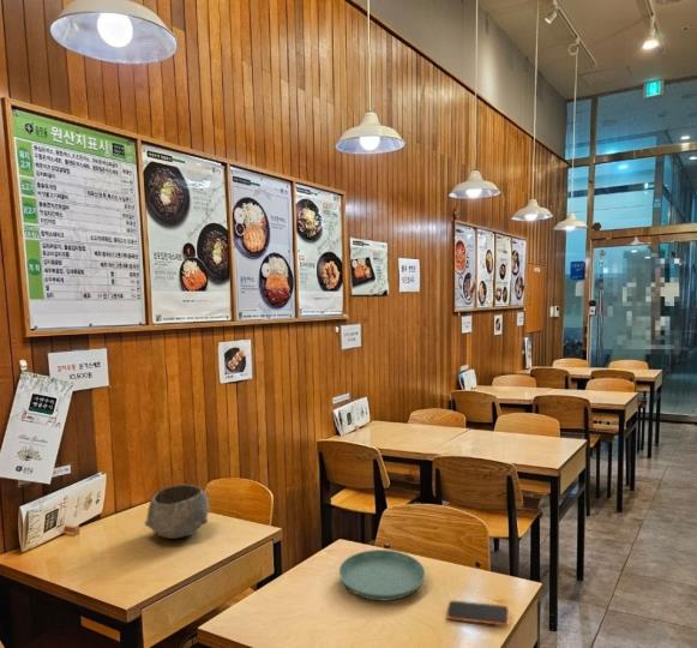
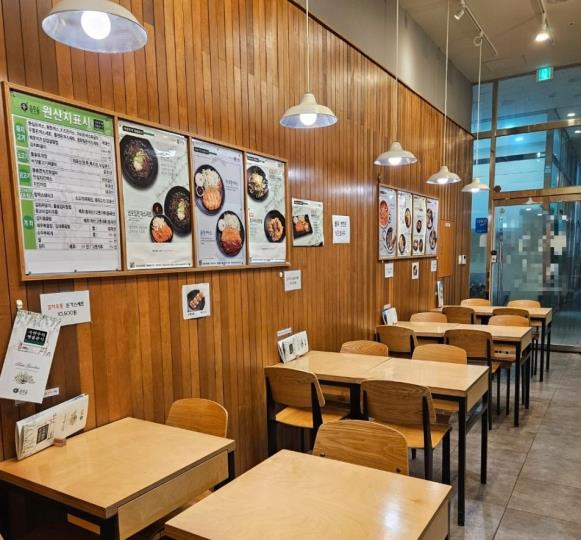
- saucer (381, 575)
- smartphone (477, 612)
- bowl (178, 512)
